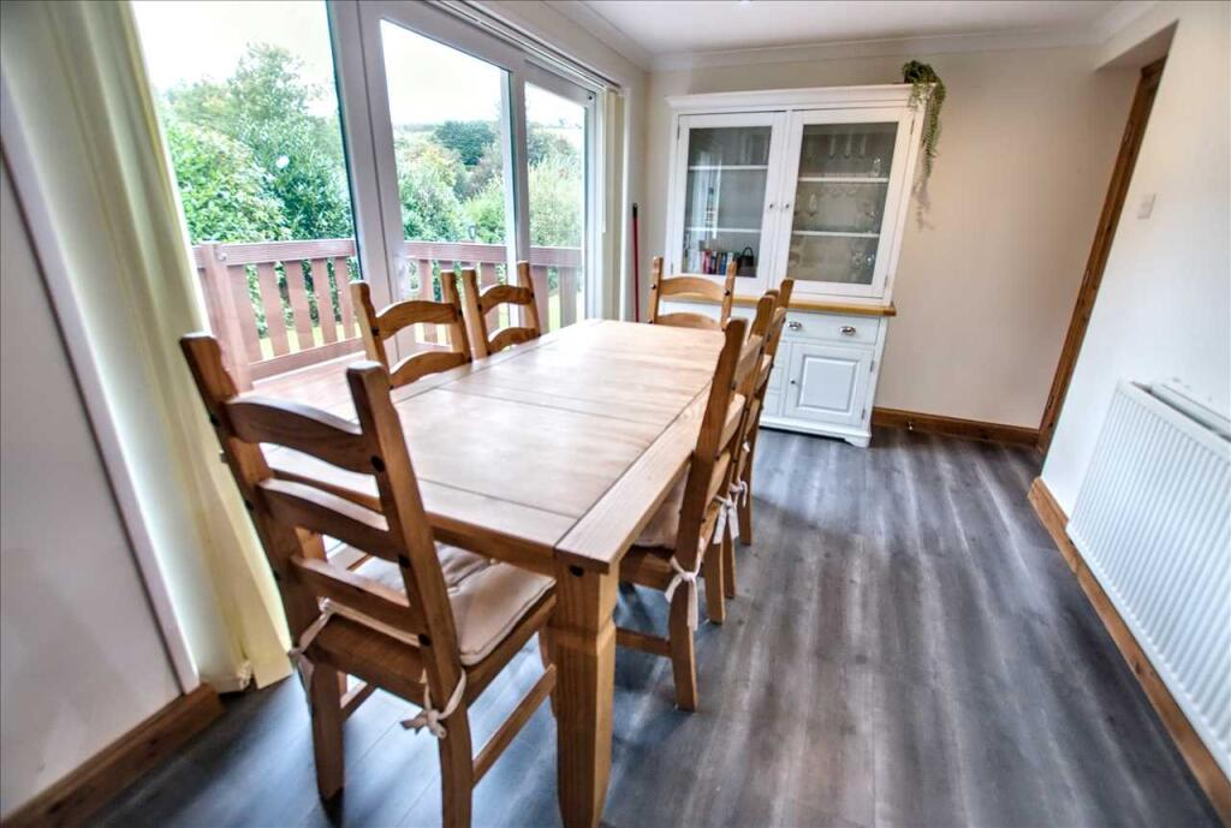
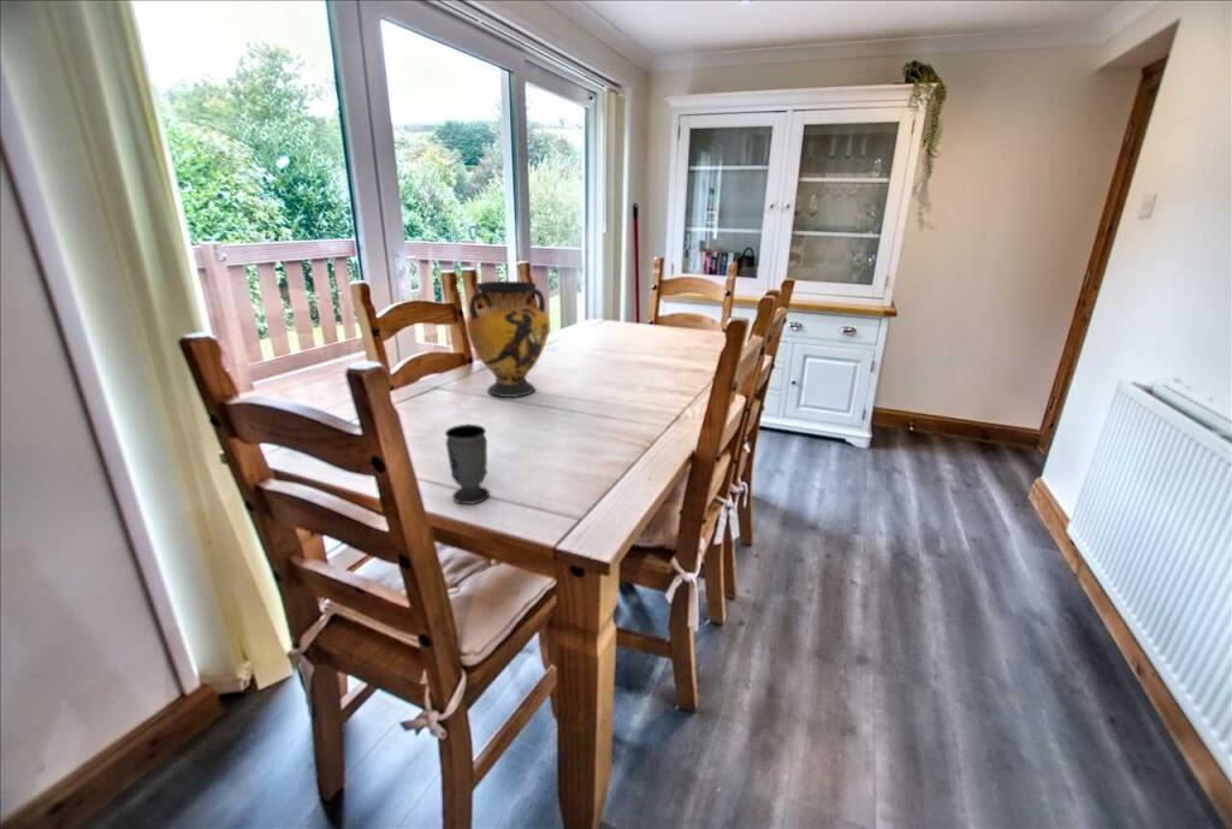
+ cup (468, 463)
+ vase (509, 338)
